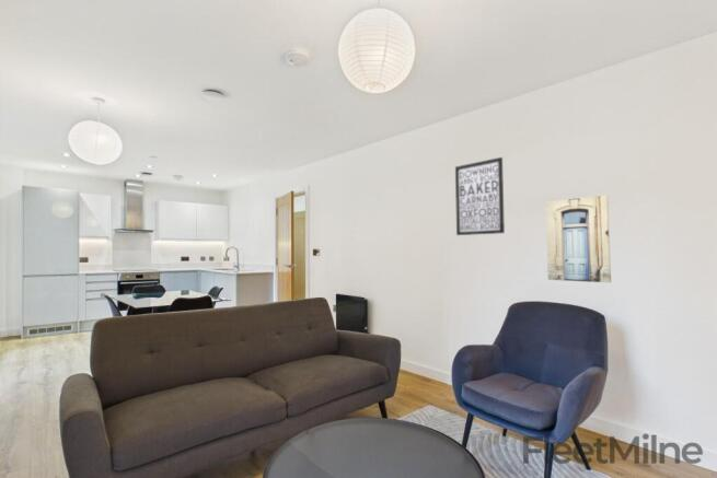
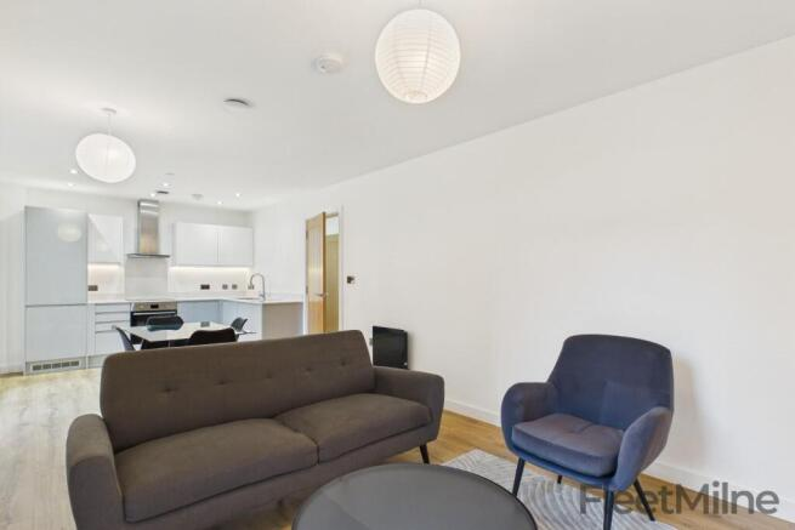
- wall art (478, 198)
- wall art (576, 240)
